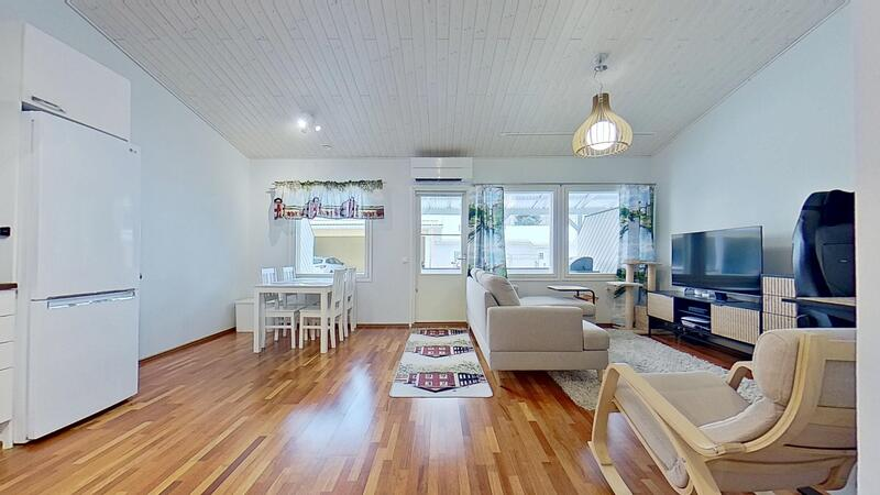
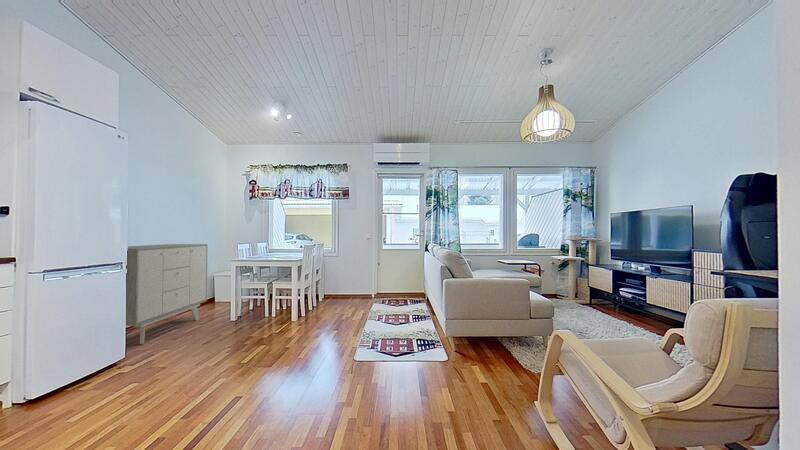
+ sideboard (157, 287)
